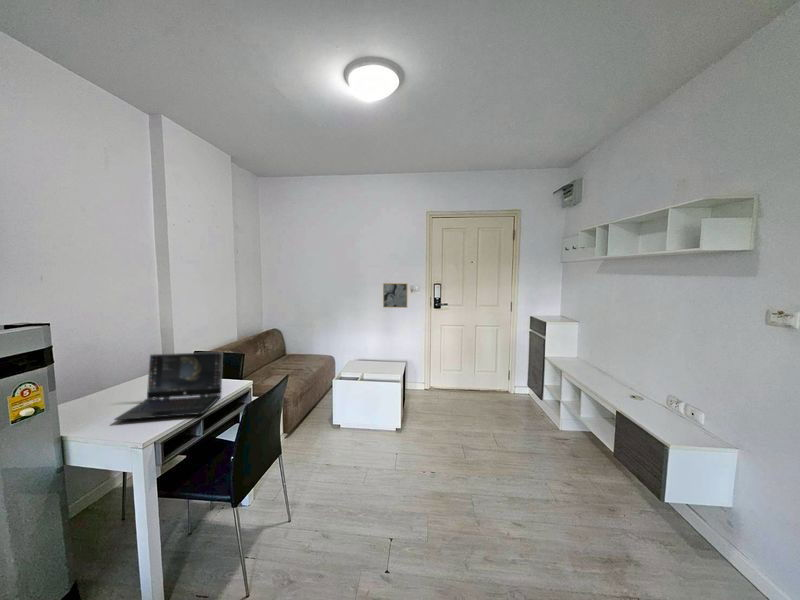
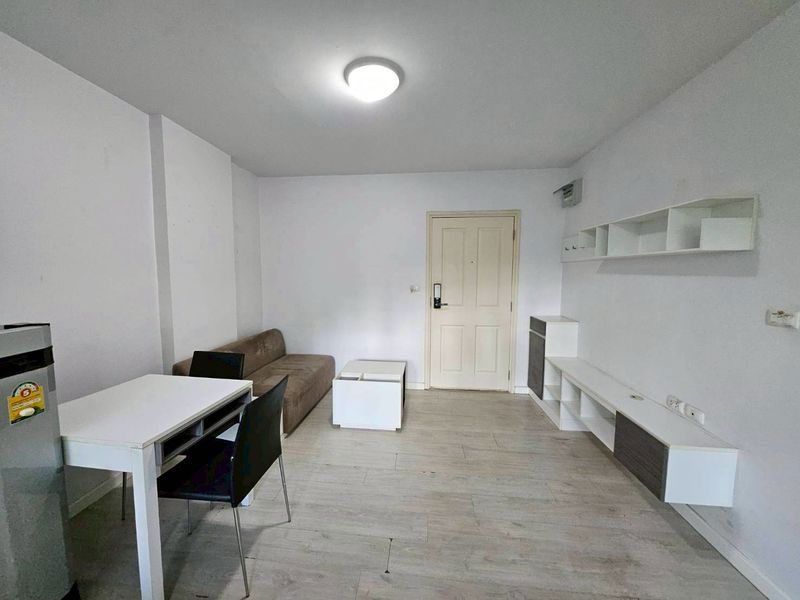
- wall art (395, 295)
- laptop (174, 383)
